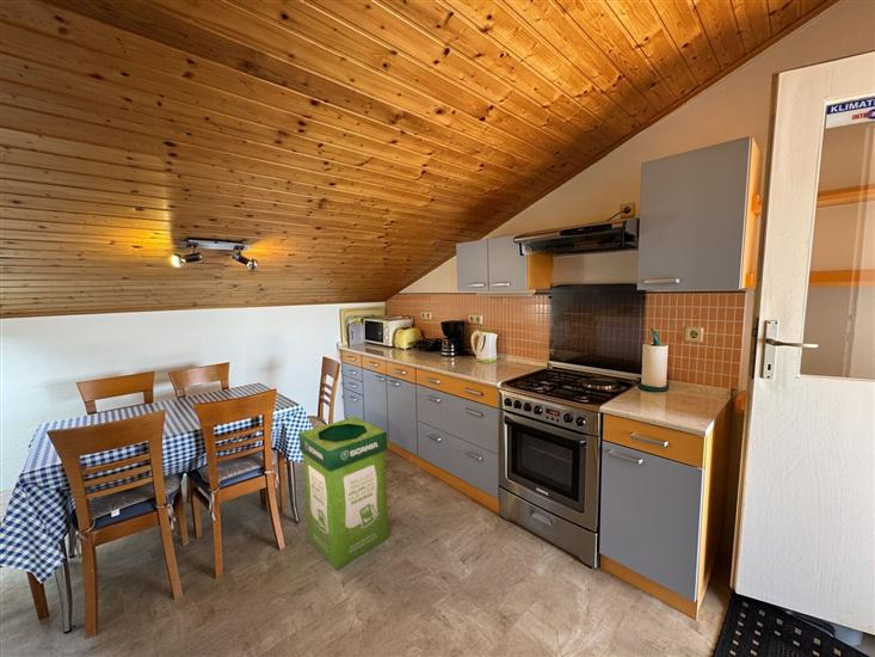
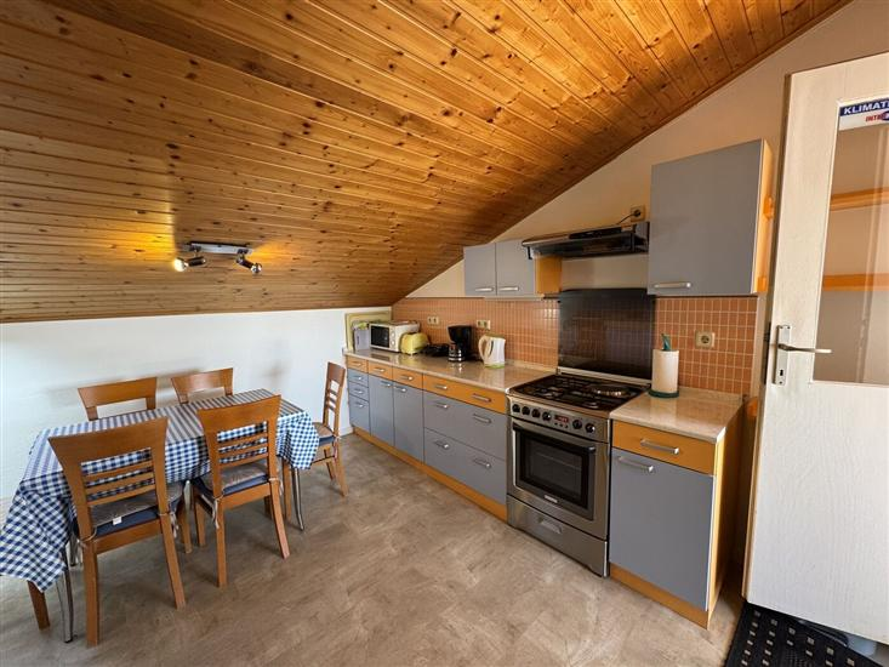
- trash bin (345, 485)
